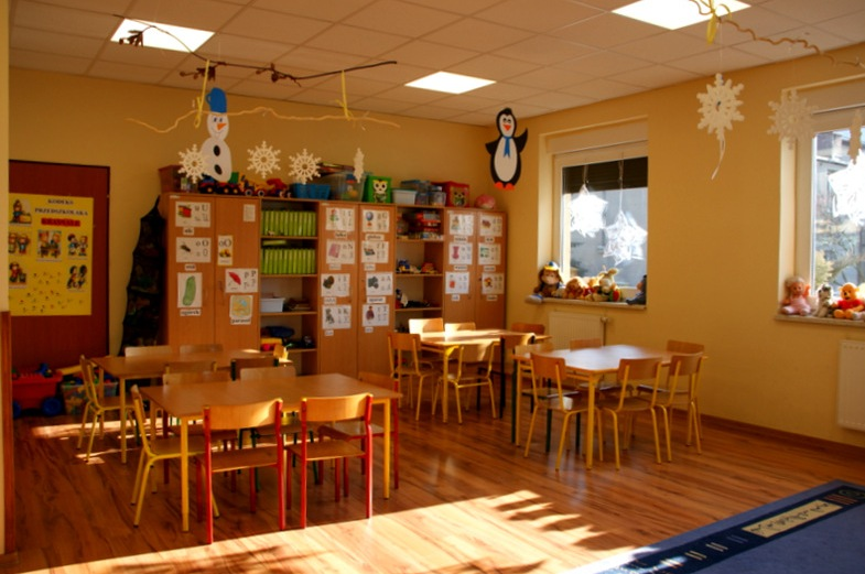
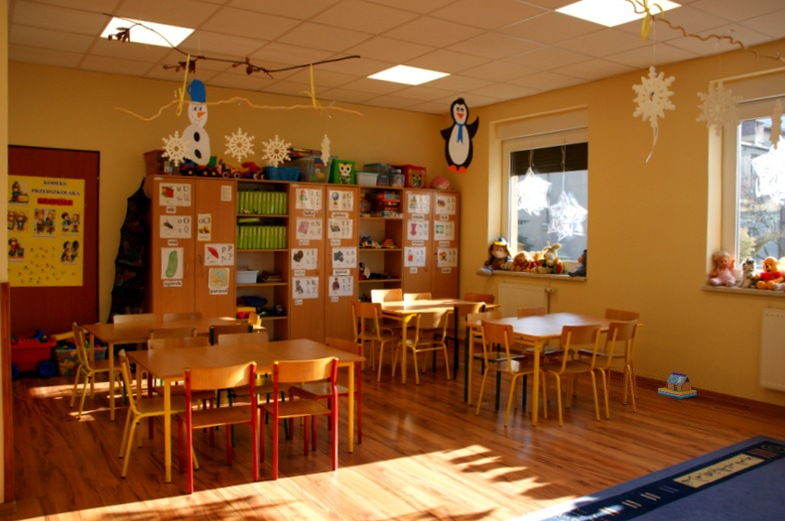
+ toy house (677, 383)
